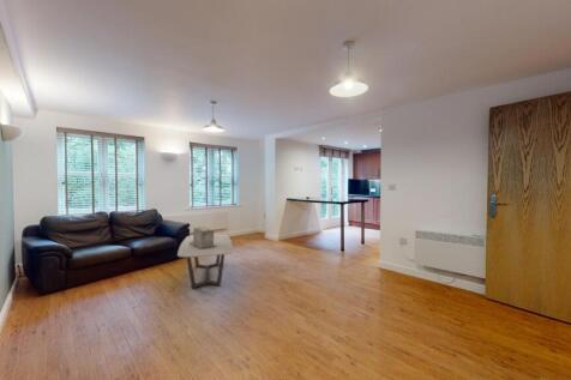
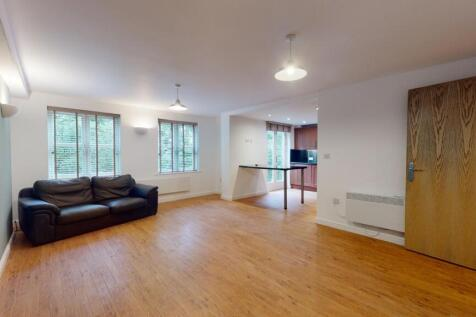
- coffee table (206, 255)
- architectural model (203, 236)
